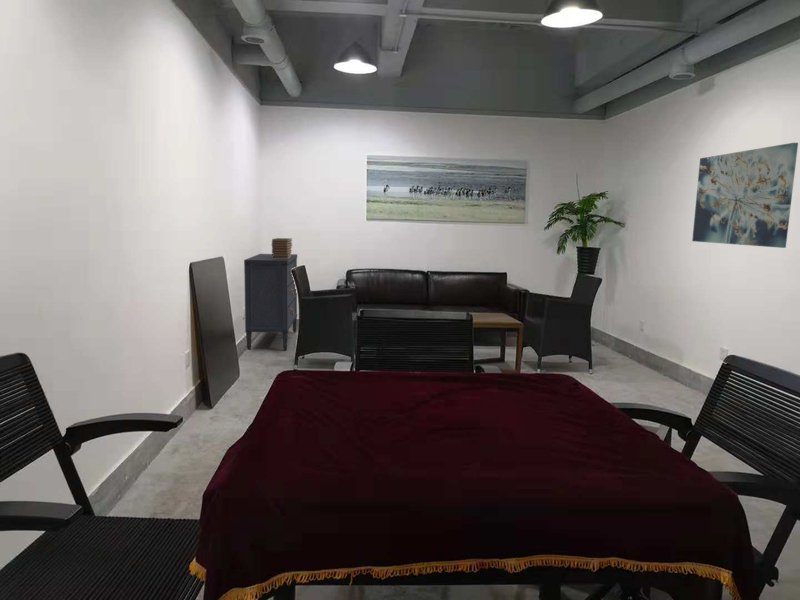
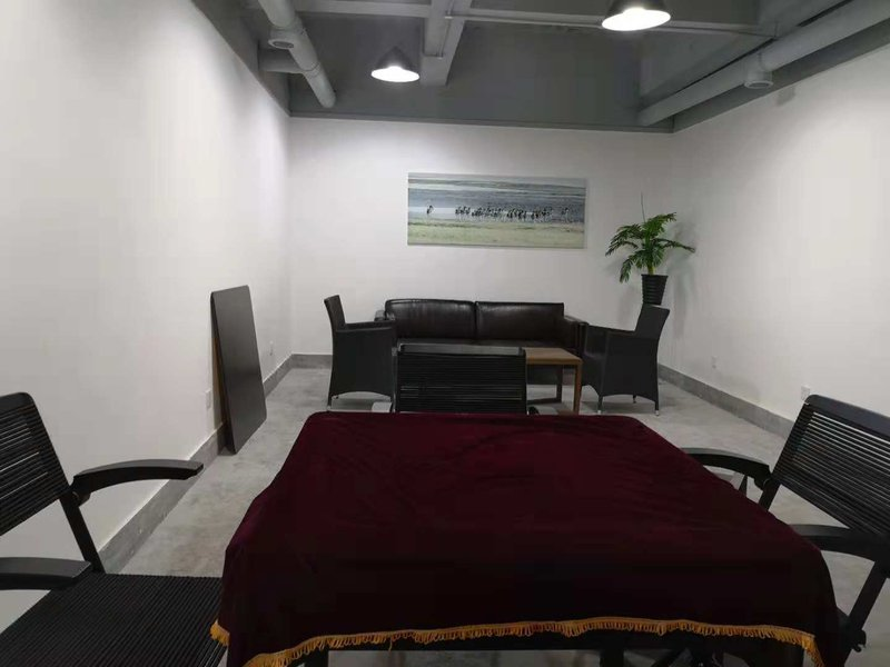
- dresser (273, 299)
- wall art (738, 198)
- book stack (282, 248)
